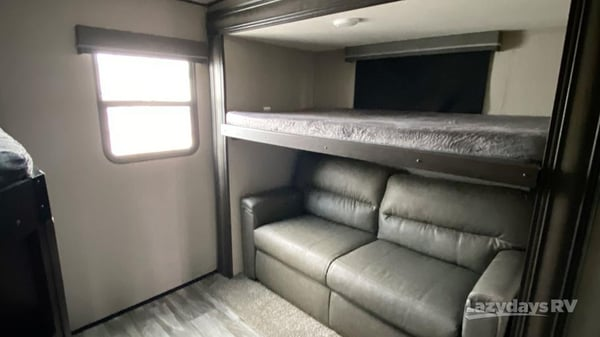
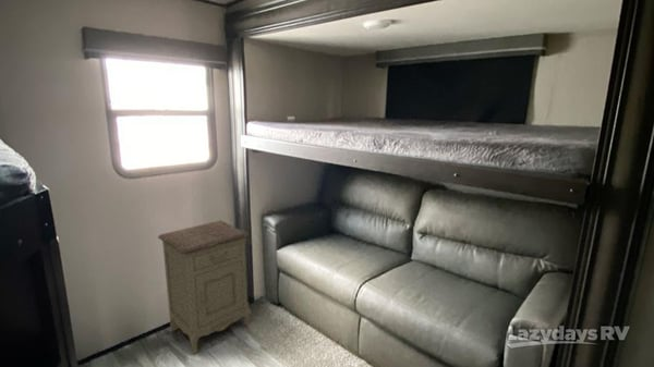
+ nightstand (209, 283)
